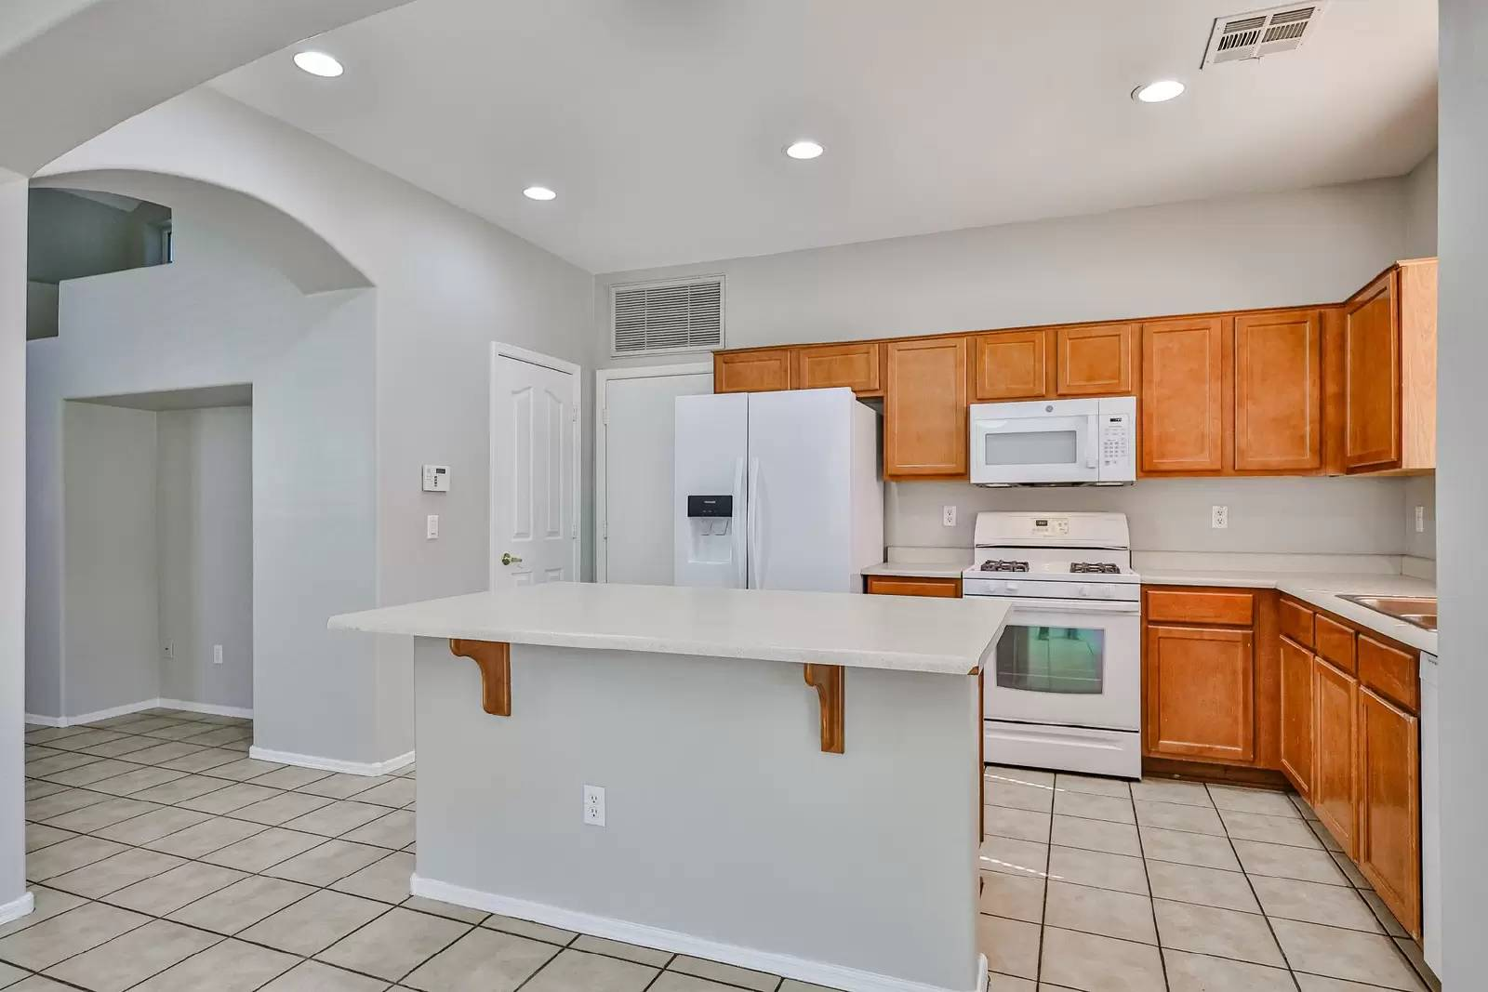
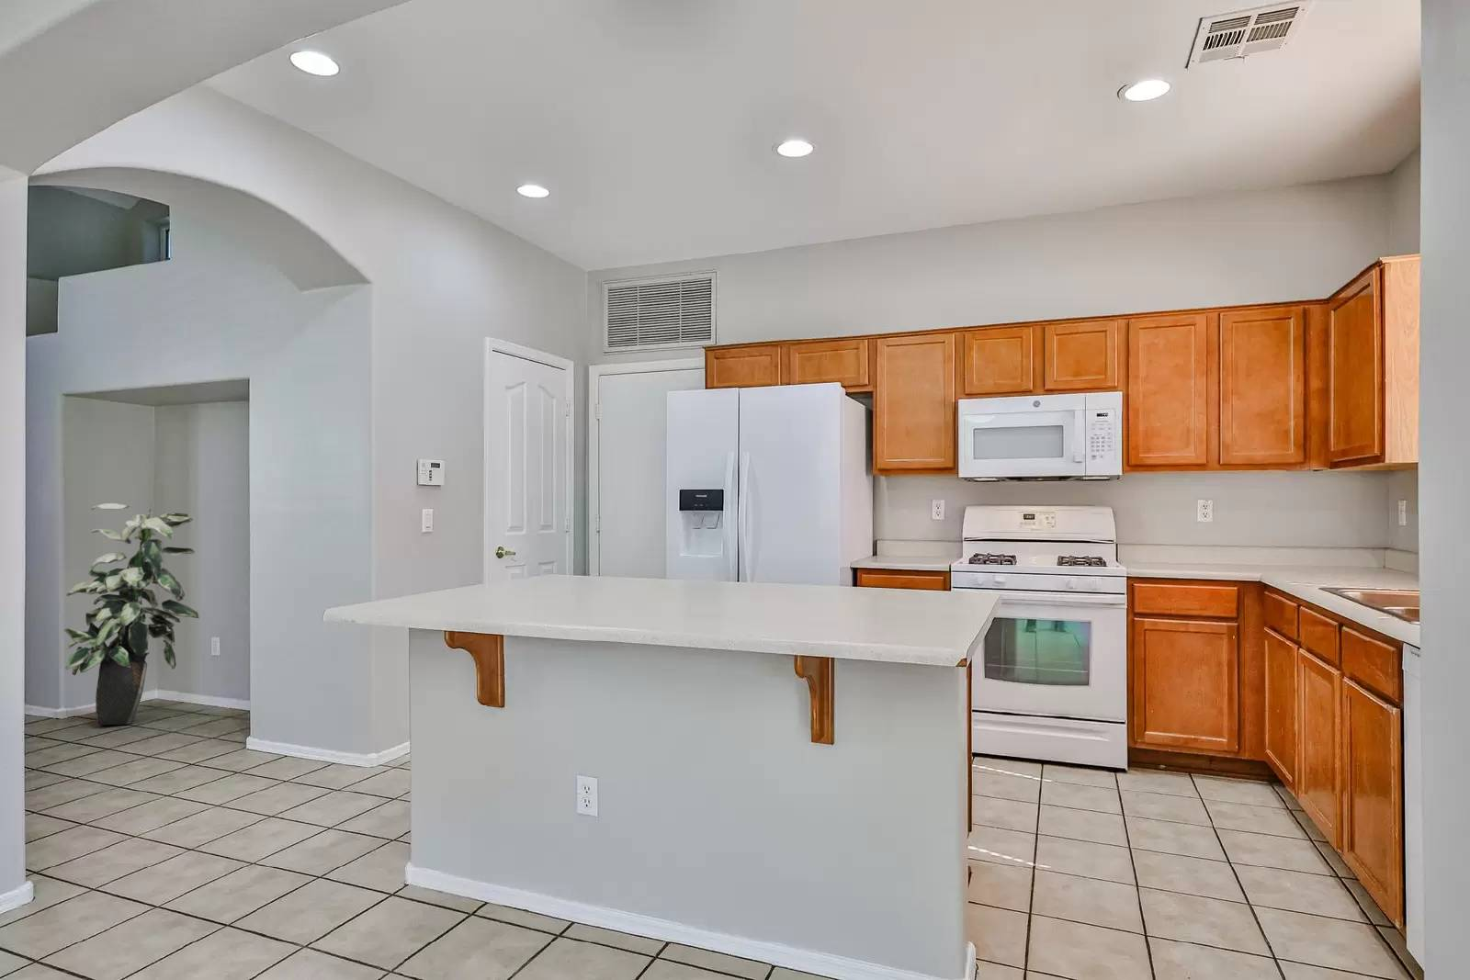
+ indoor plant (128, 611)
